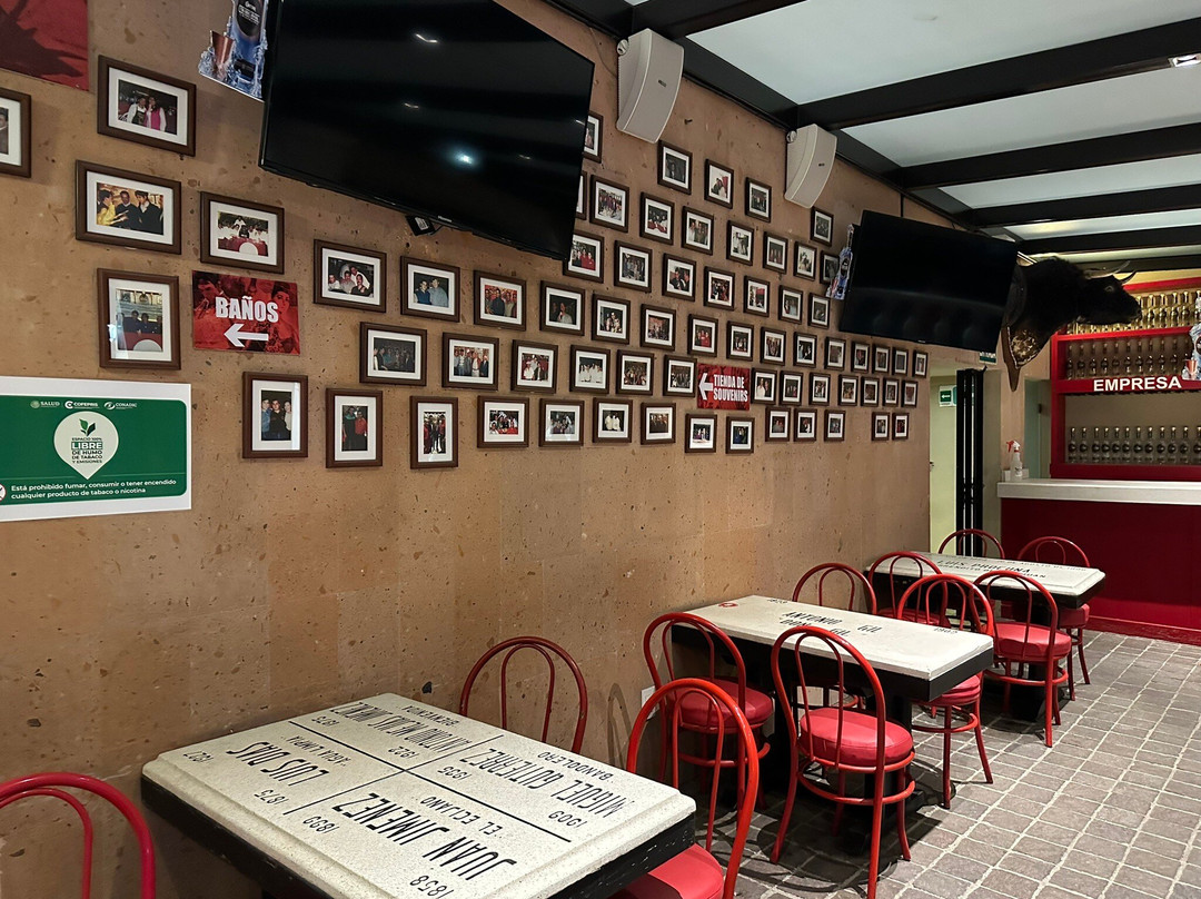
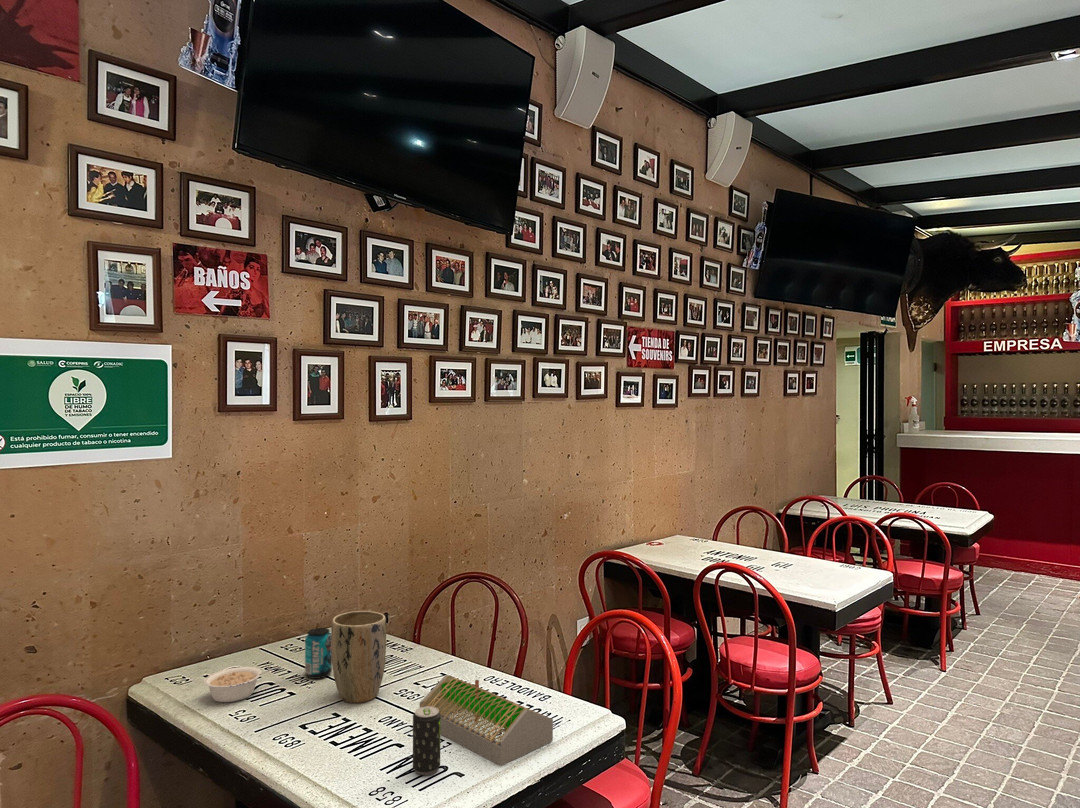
+ plant pot (358, 656)
+ legume (235, 683)
+ beverage can (318, 652)
+ architectural model (484, 709)
+ beverage can (426, 740)
